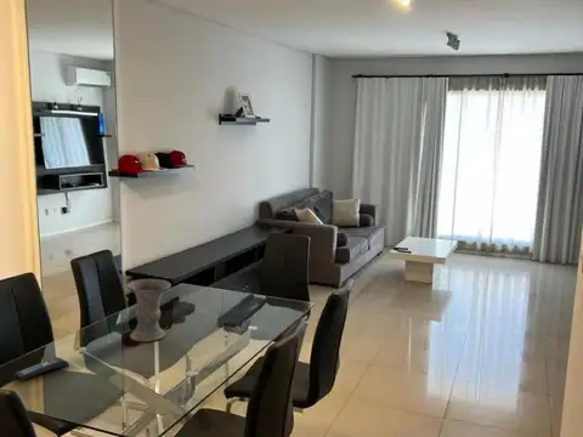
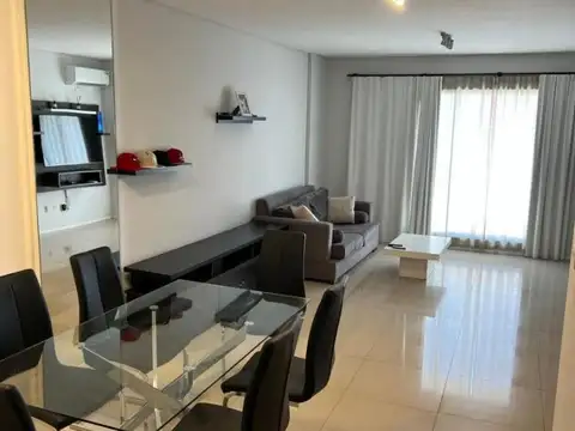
- remote control (43, 368)
- vase (149, 310)
